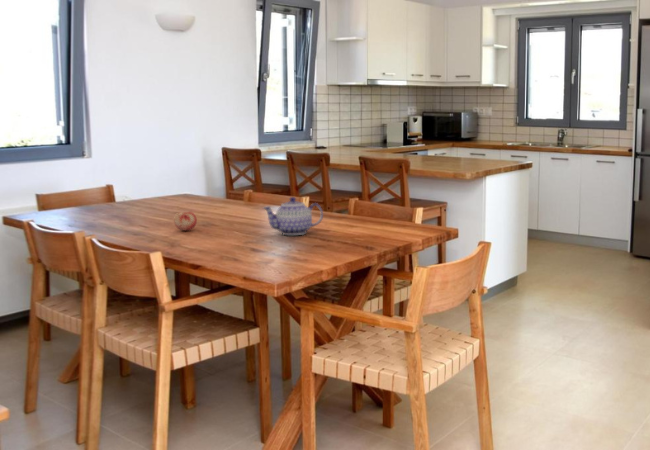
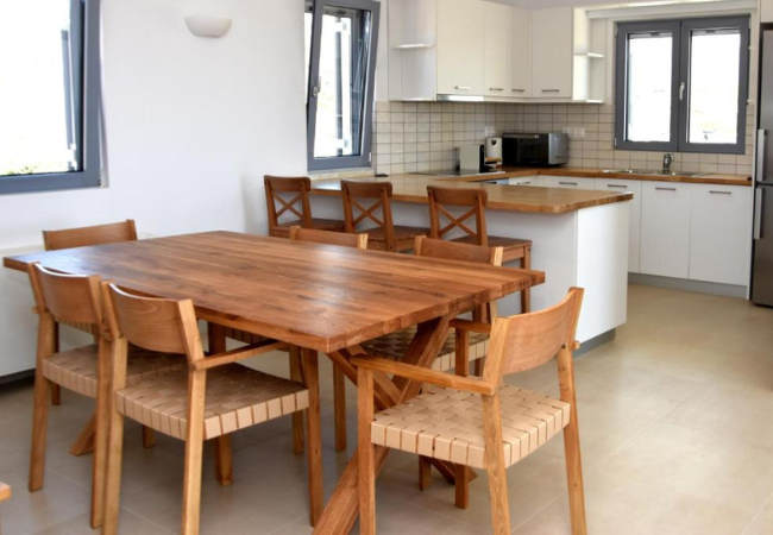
- fruit (185, 220)
- teapot (293, 215)
